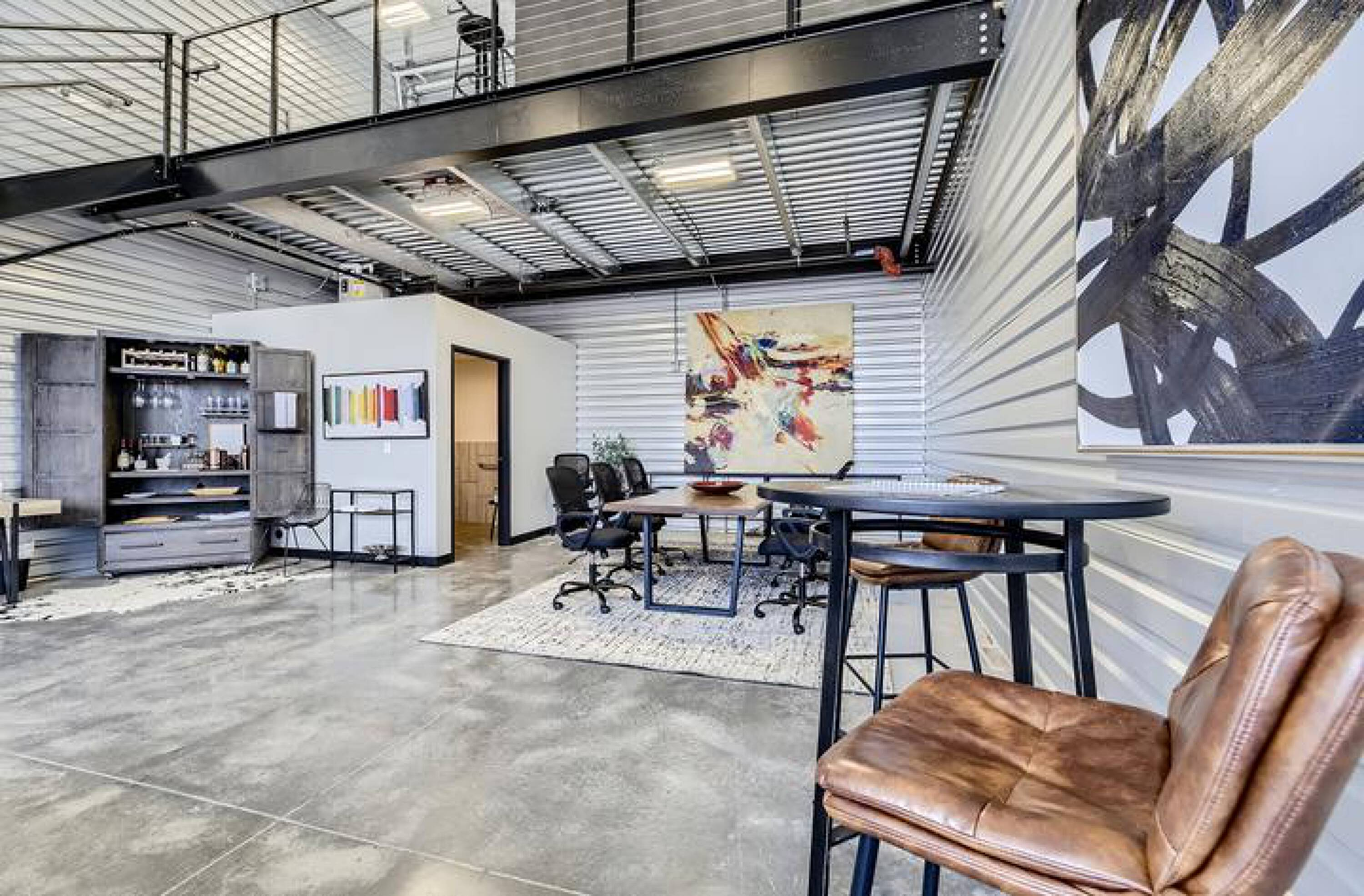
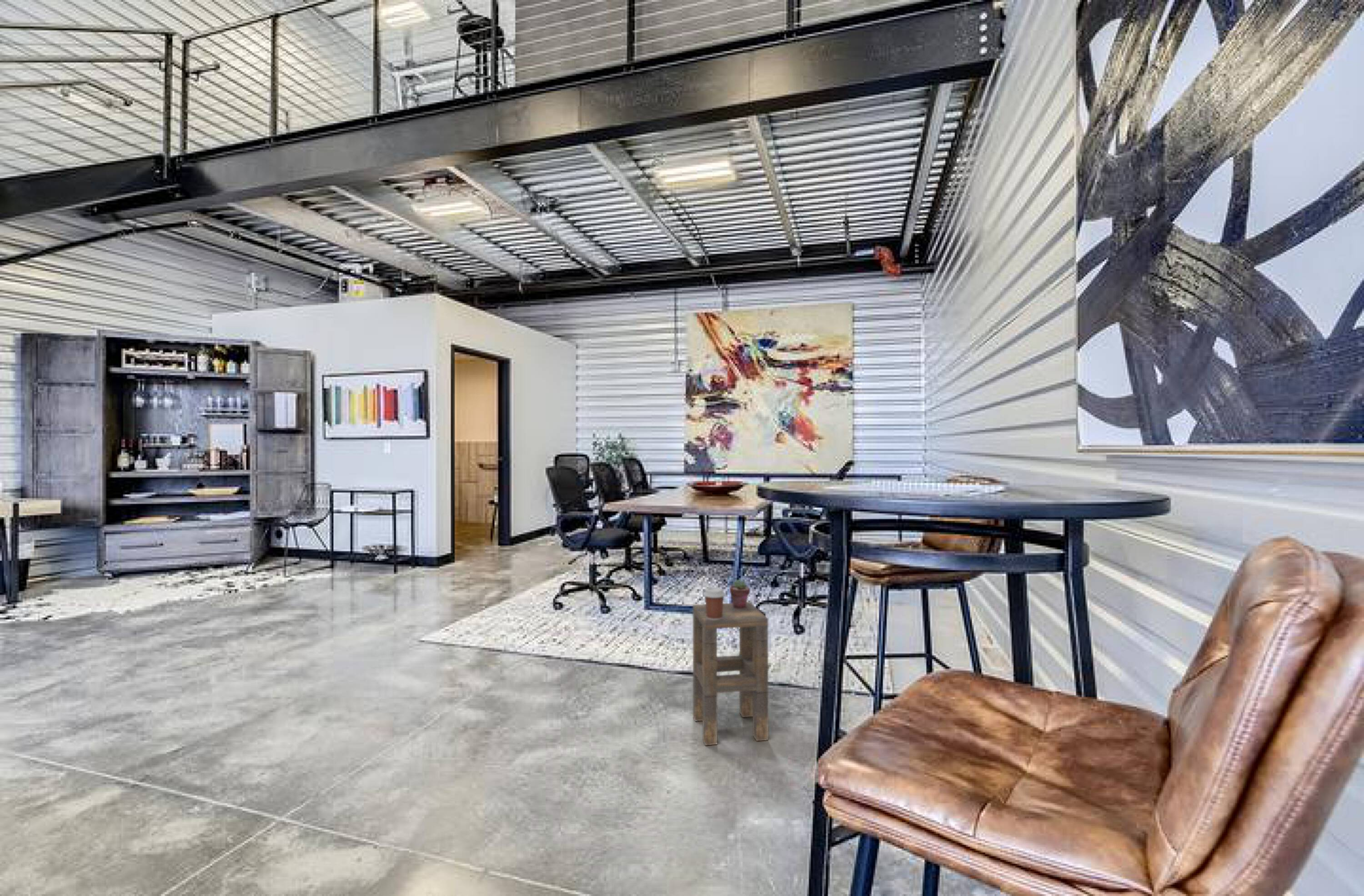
+ potted succulent (740, 592)
+ side table (729, 670)
+ coffee cup (714, 603)
